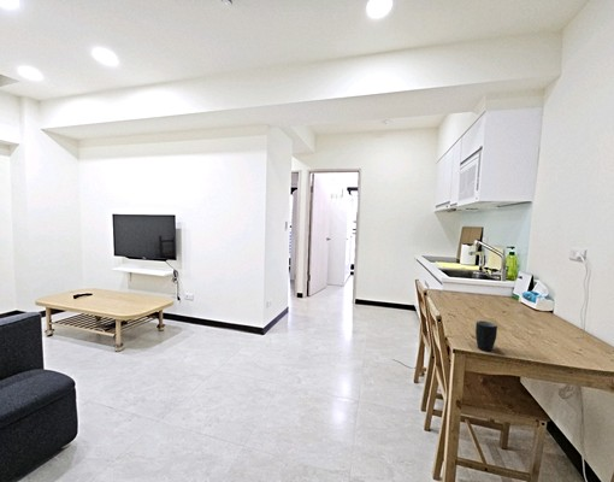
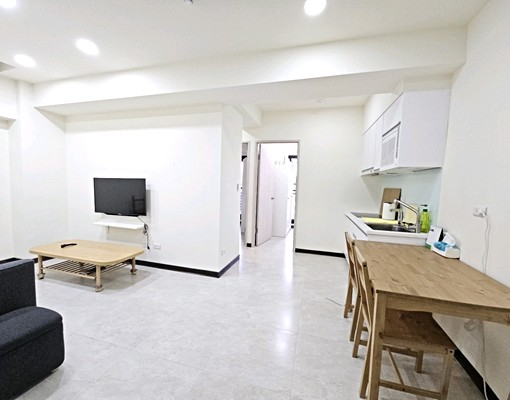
- mug (486, 334)
